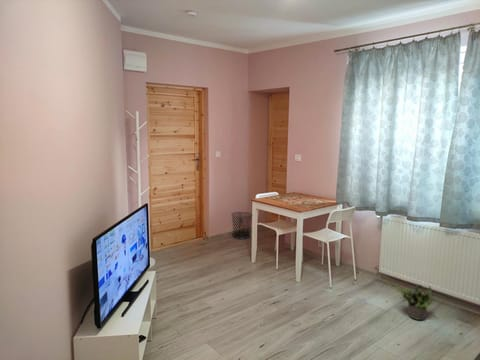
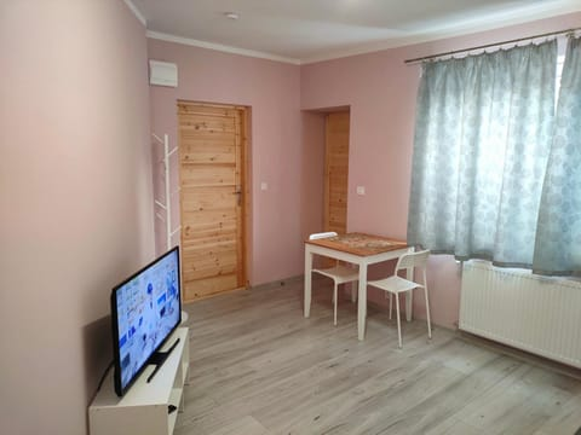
- trash can (241, 225)
- potted plant (413, 299)
